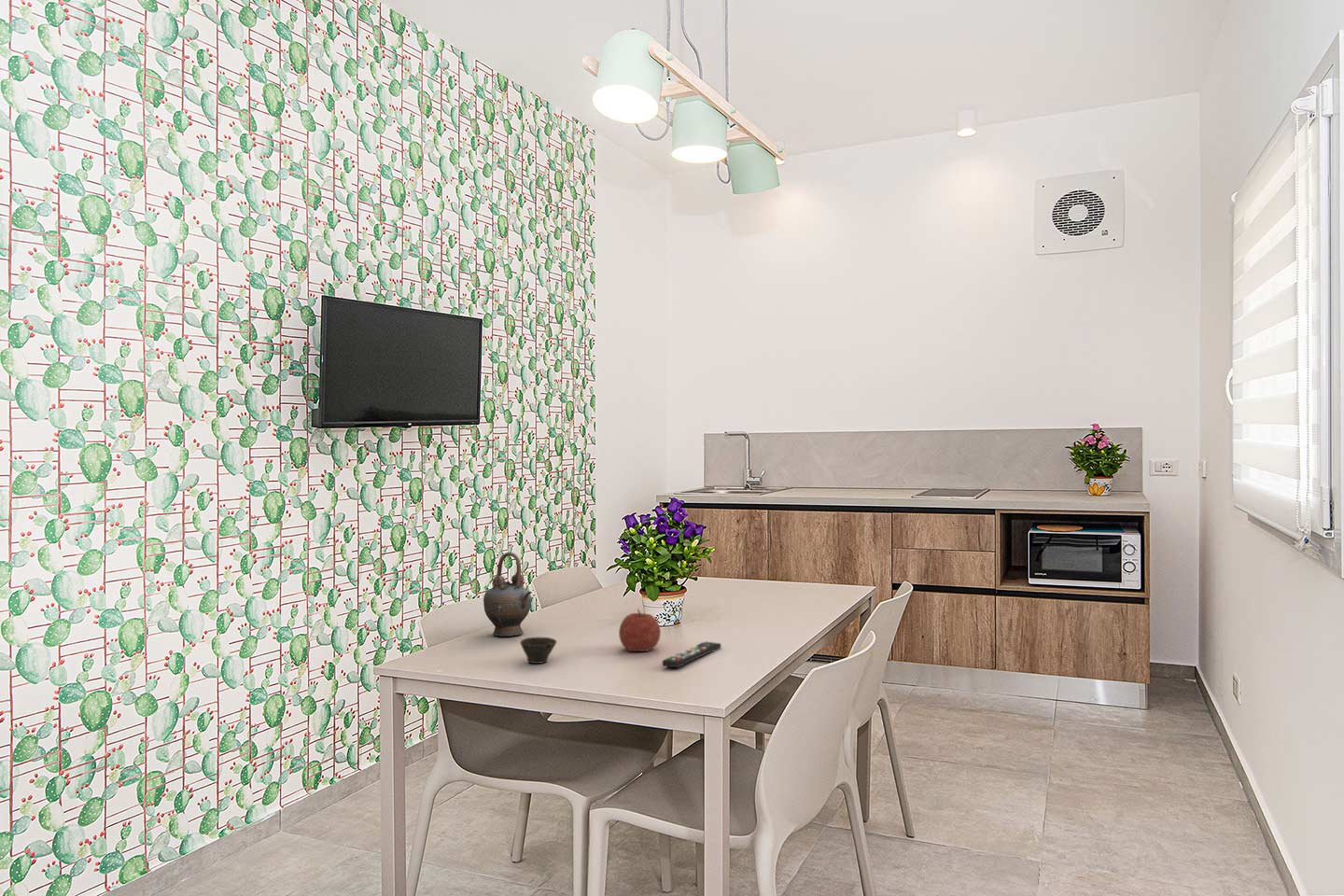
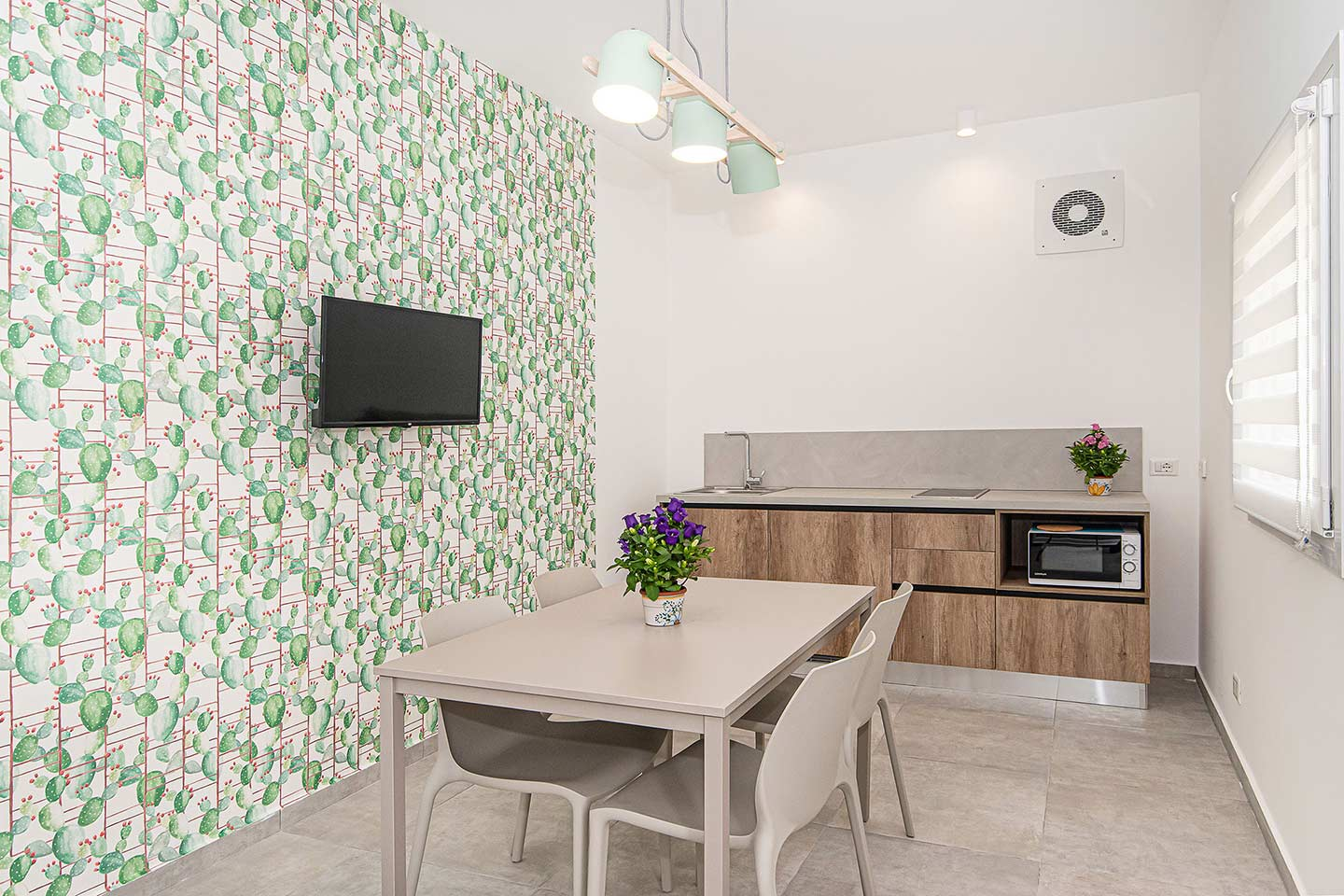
- remote control (693, 653)
- fruit (638, 629)
- cup (539, 650)
- teapot (511, 594)
